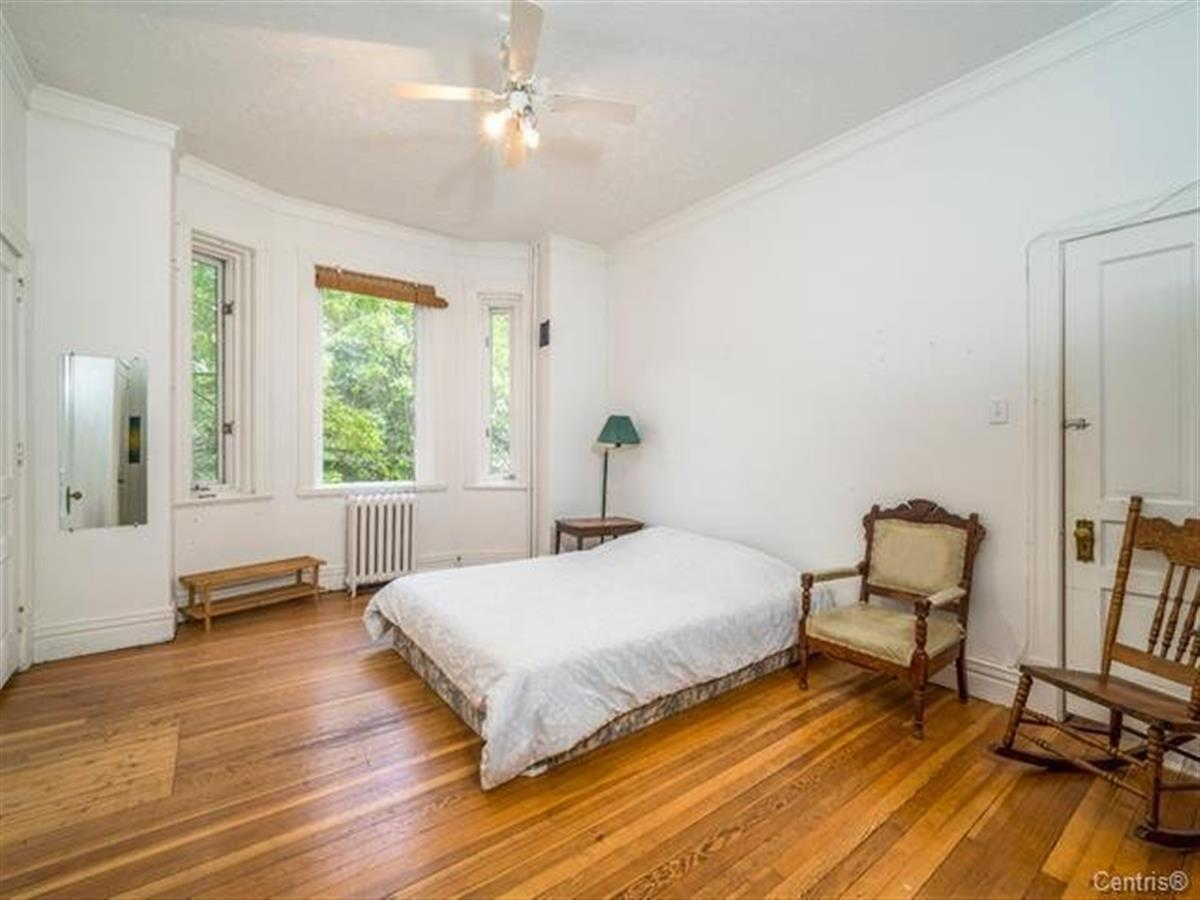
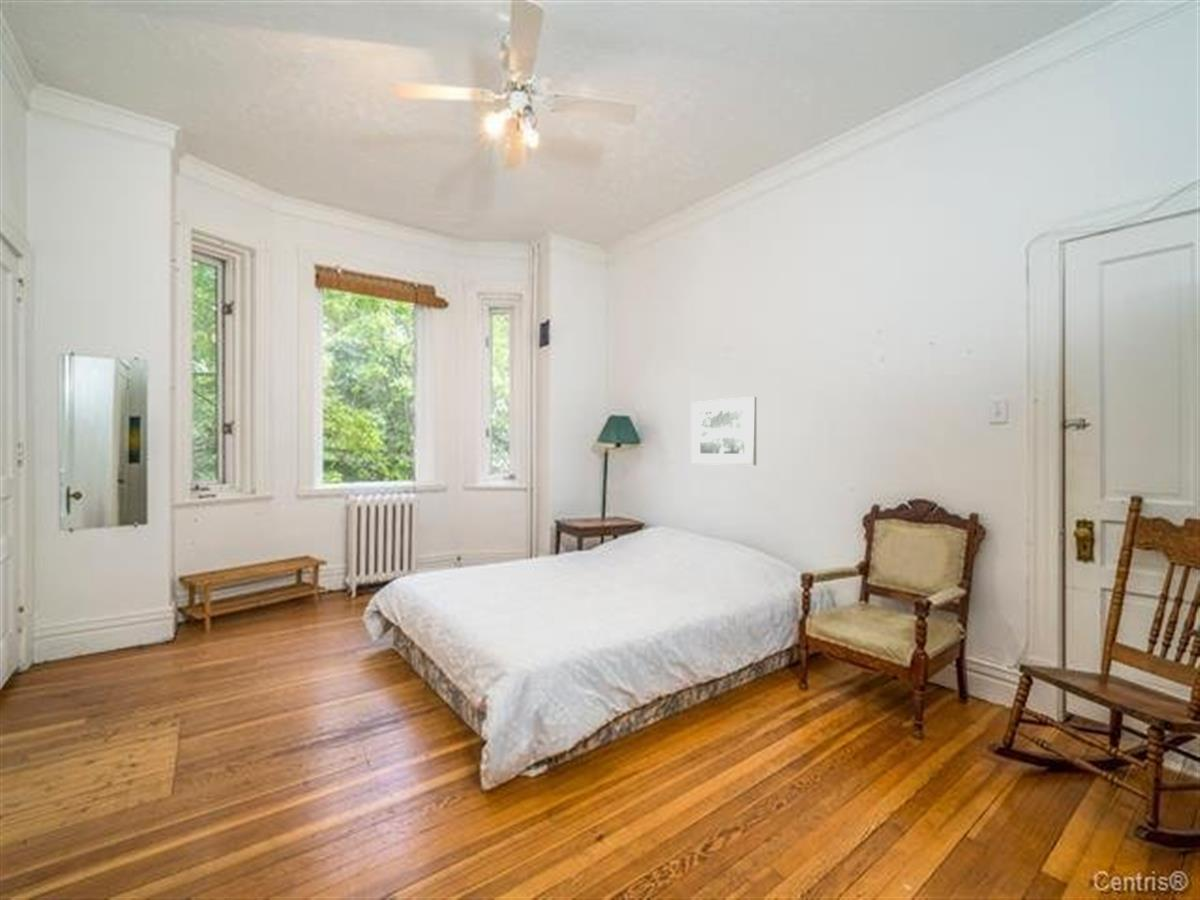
+ wall art (721, 432)
